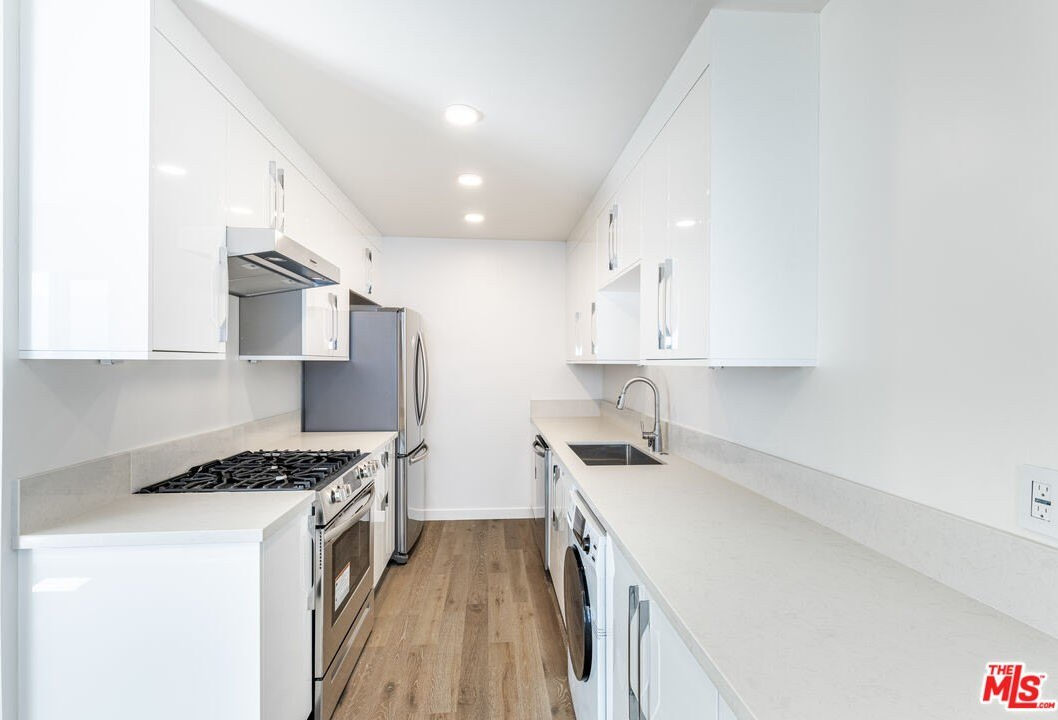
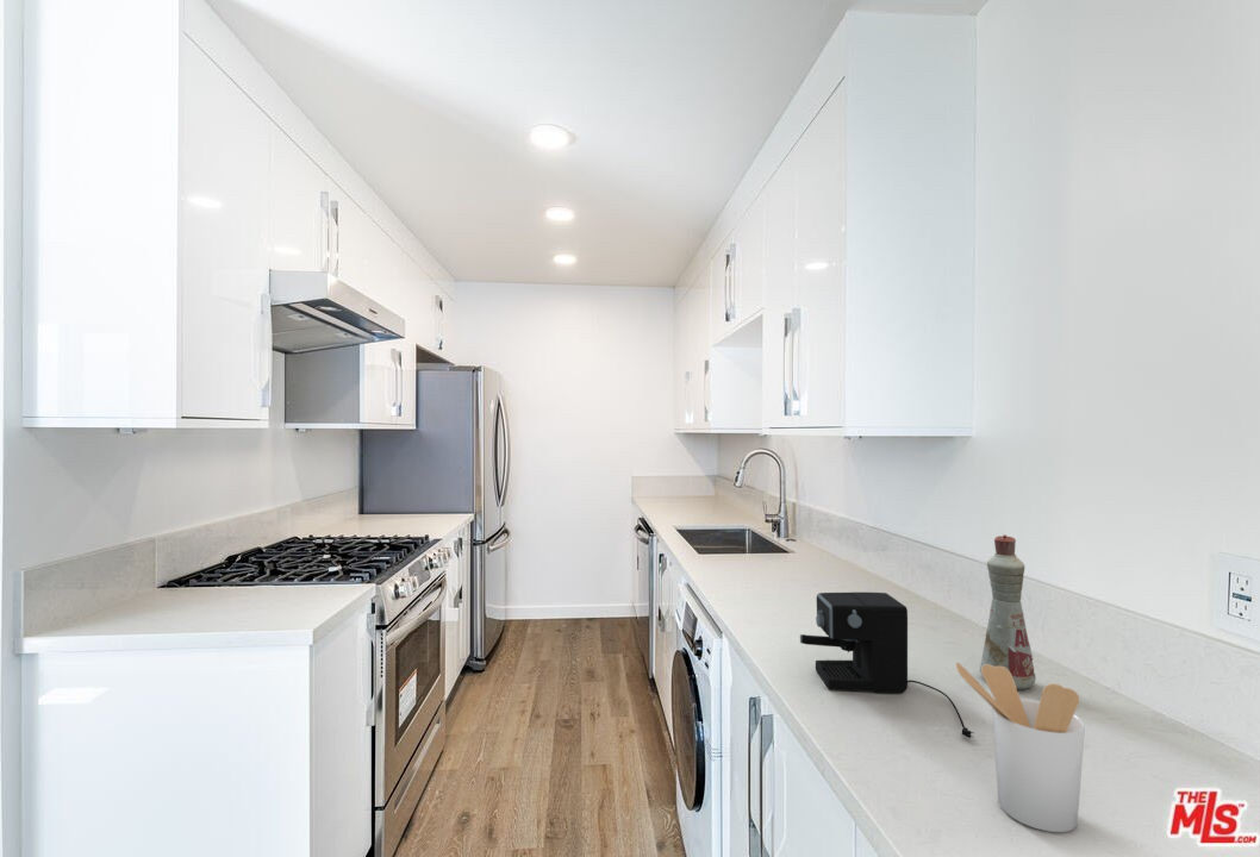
+ bottle (1006, 607)
+ coffee maker (880, 655)
+ utensil holder (1015, 738)
